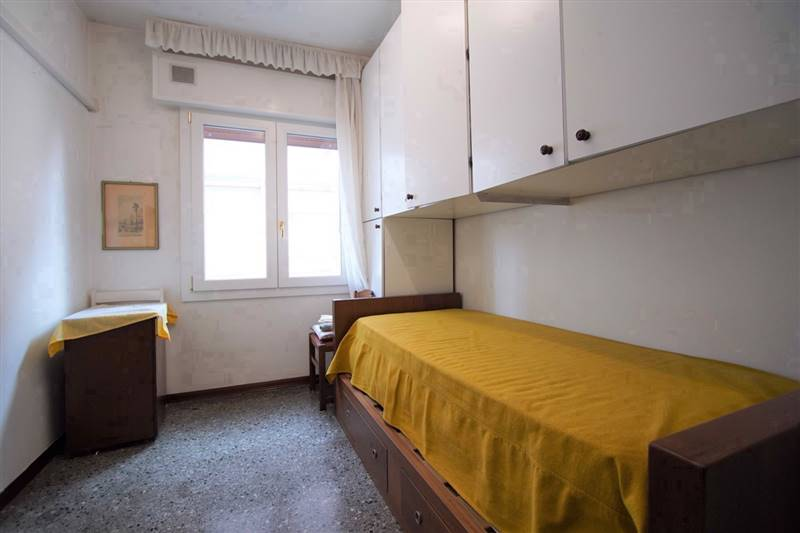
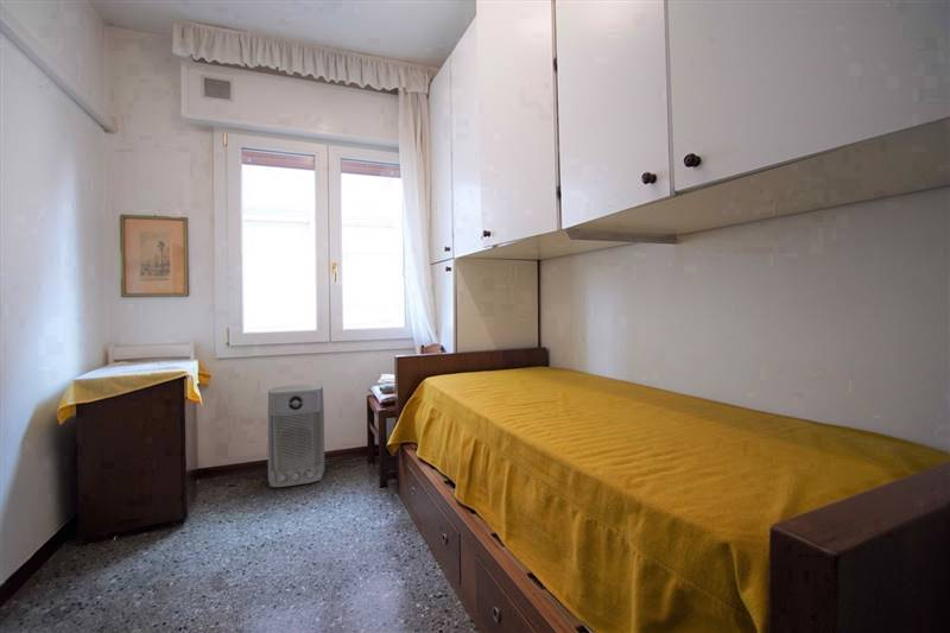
+ air purifier (296, 431)
